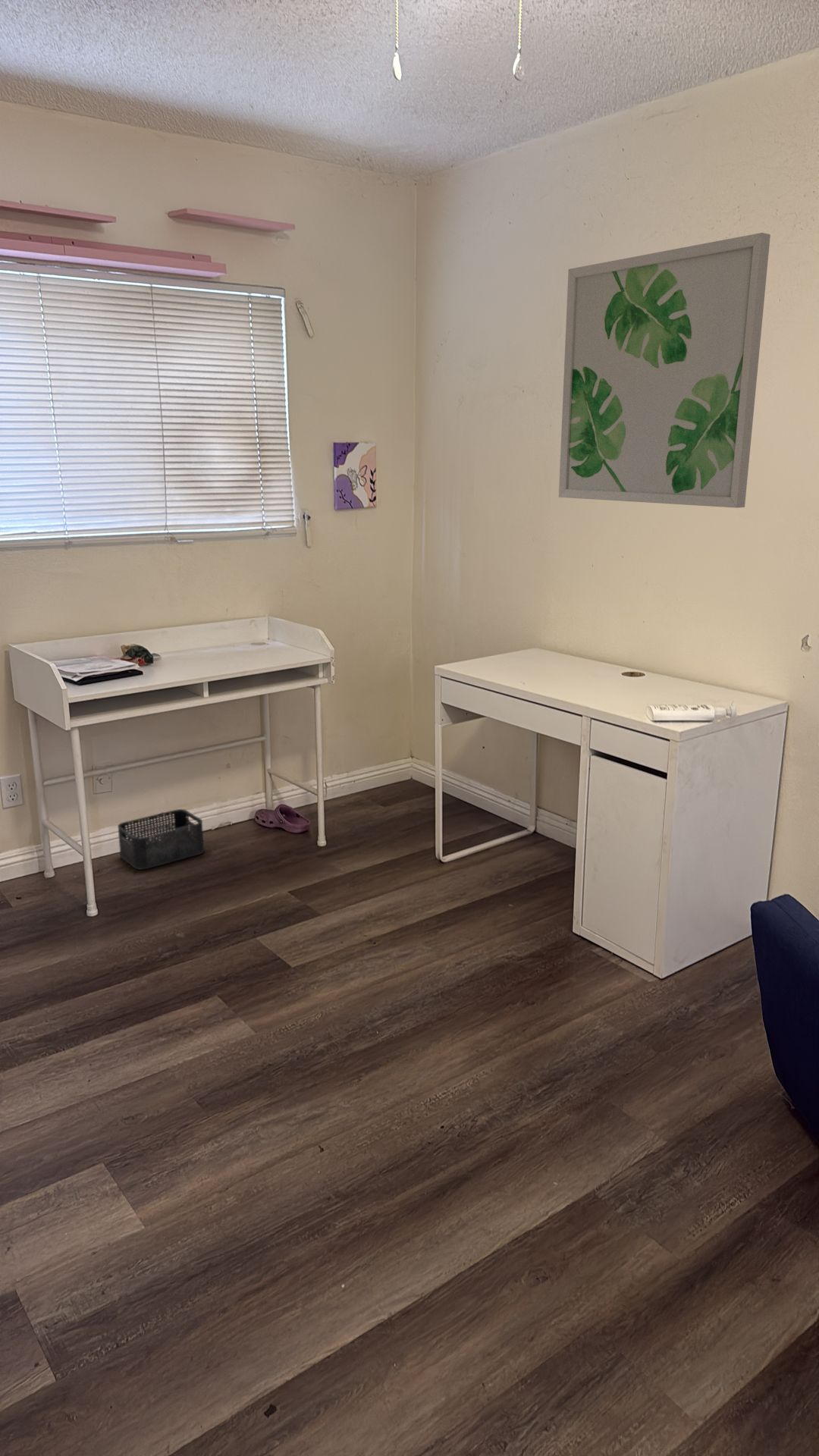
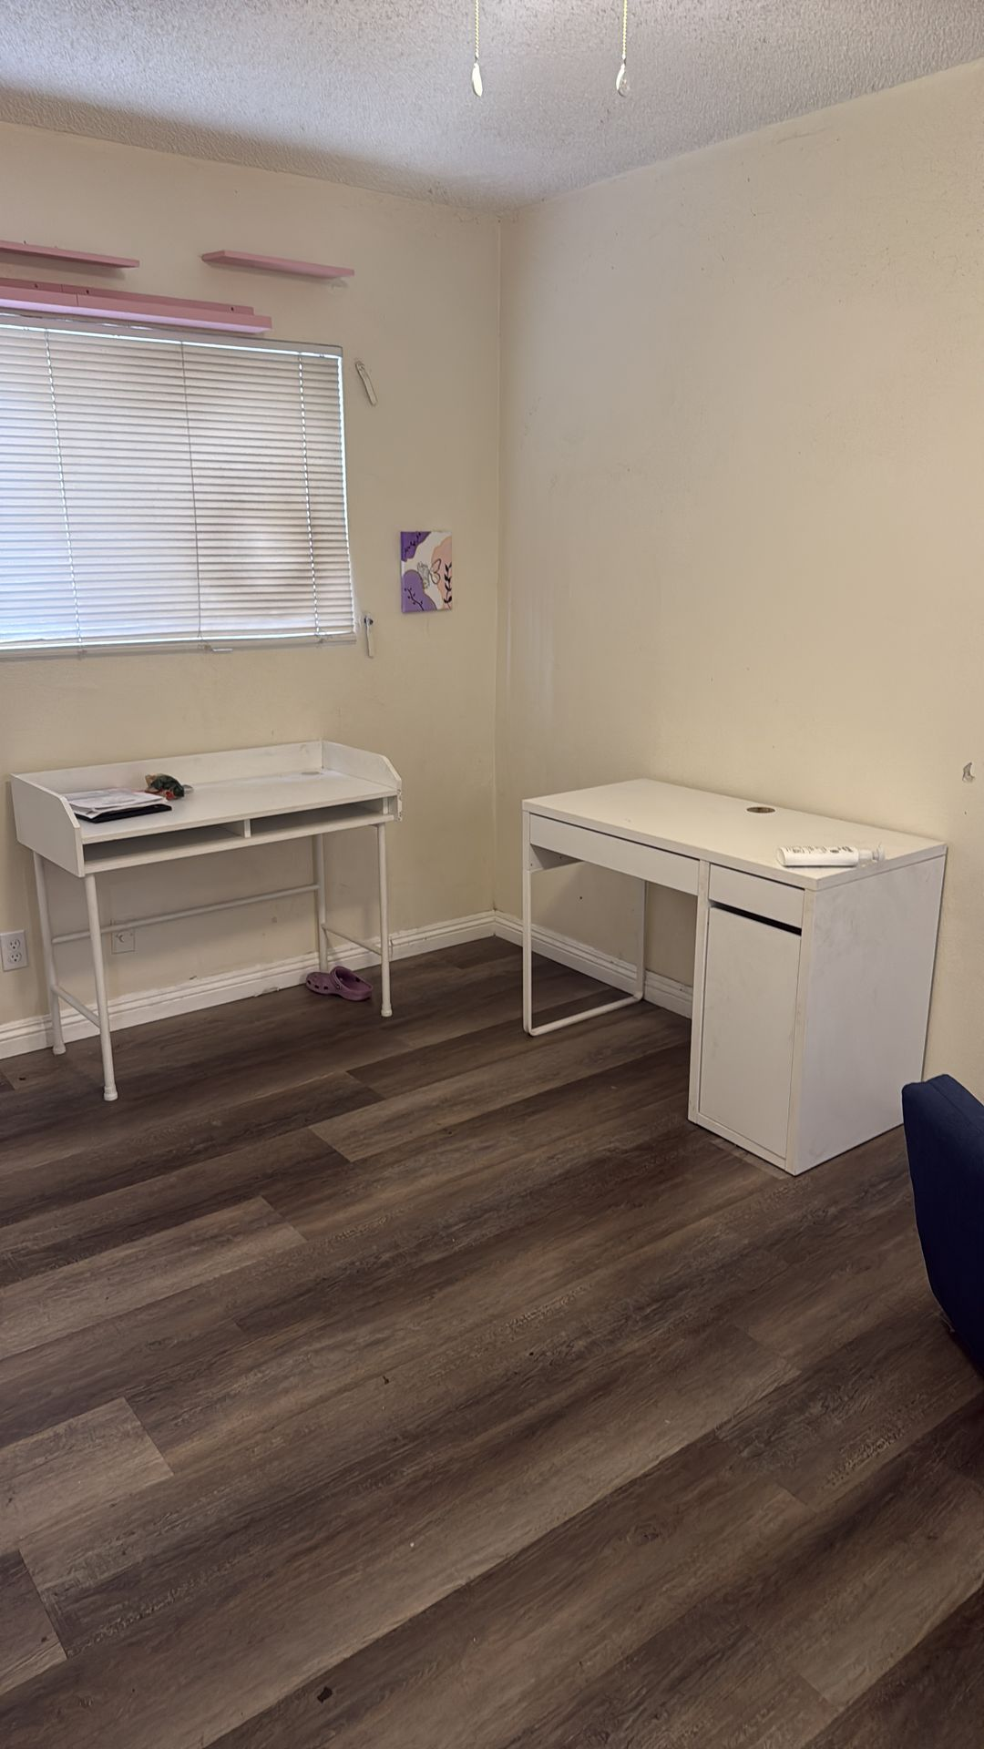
- storage bin (161, 838)
- wall art (651, 381)
